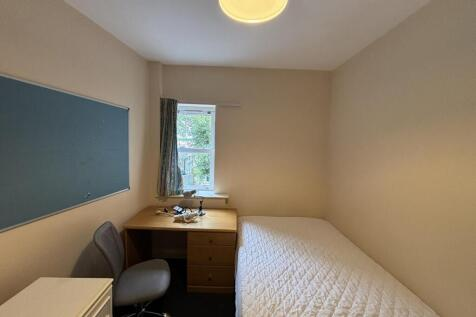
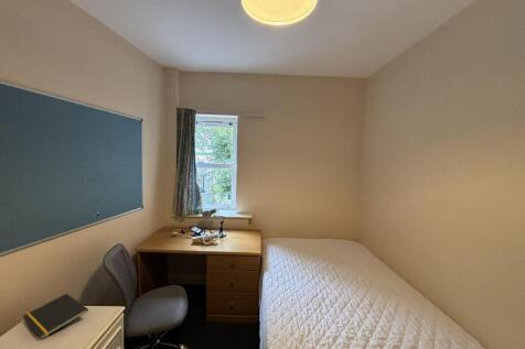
+ notepad (55, 313)
